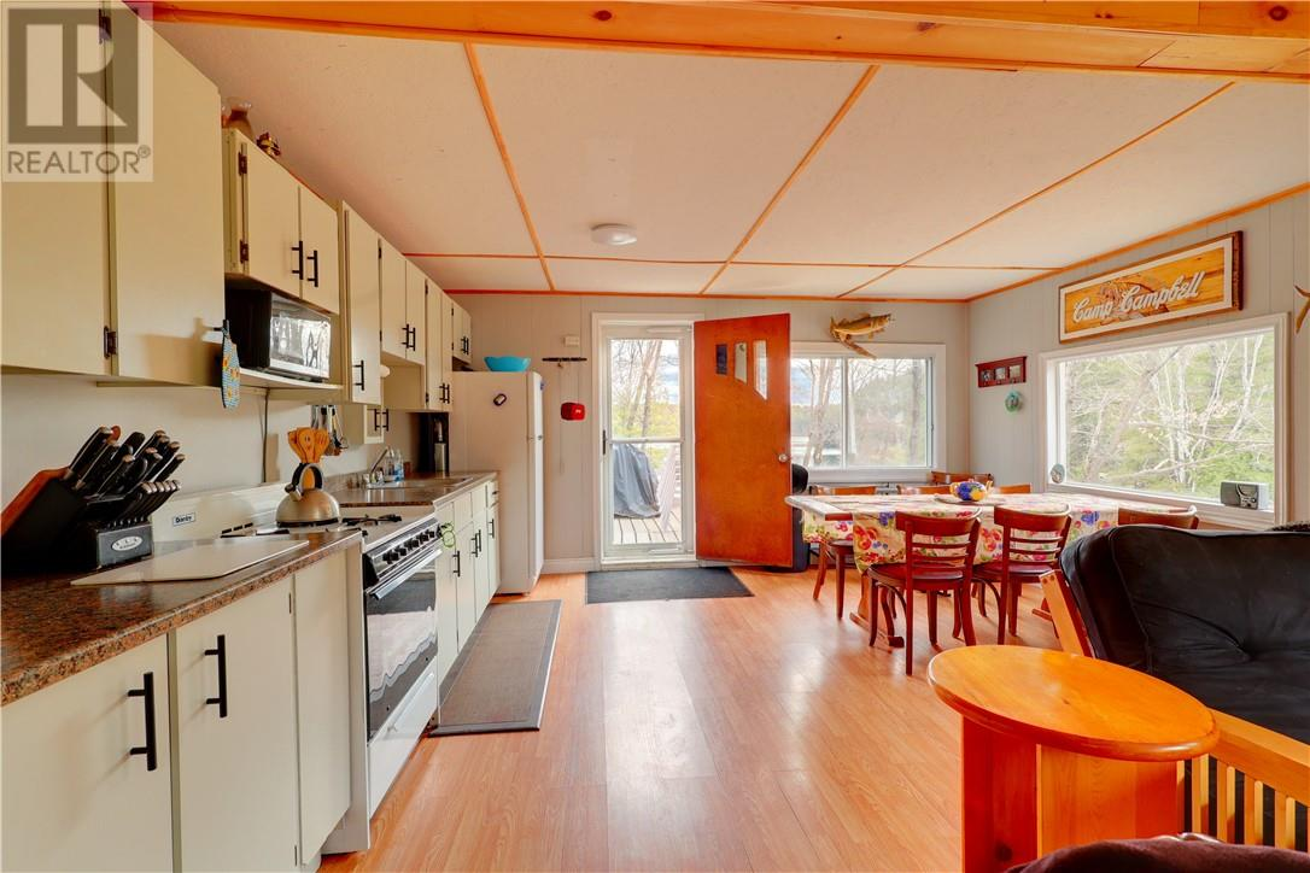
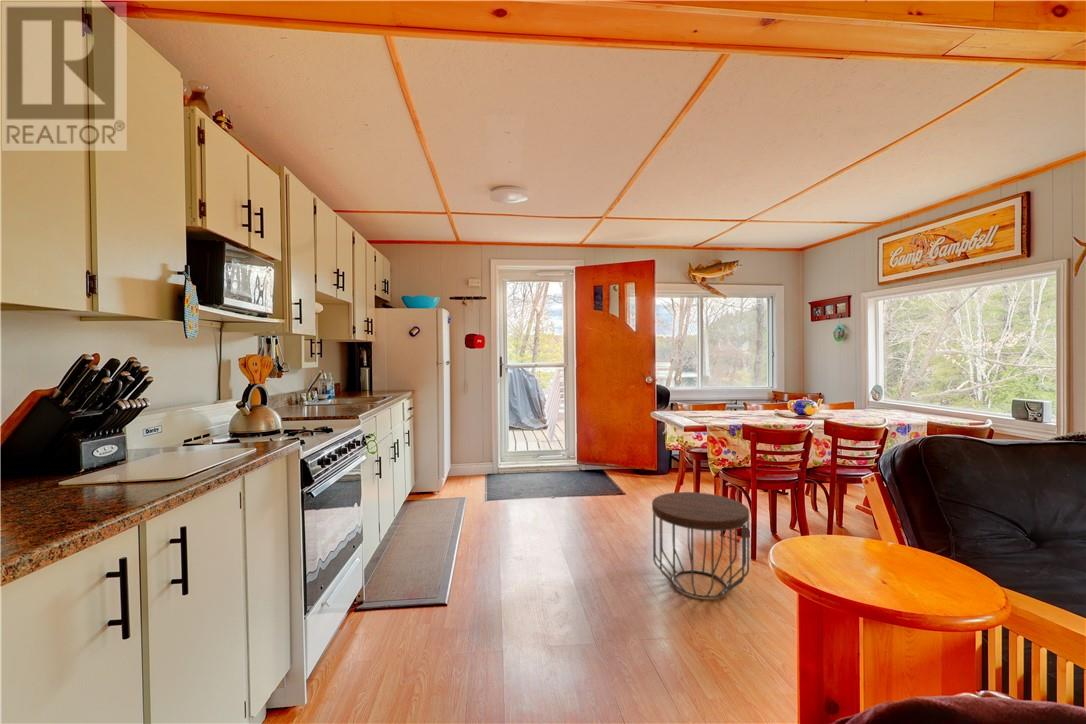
+ side table (704, 544)
